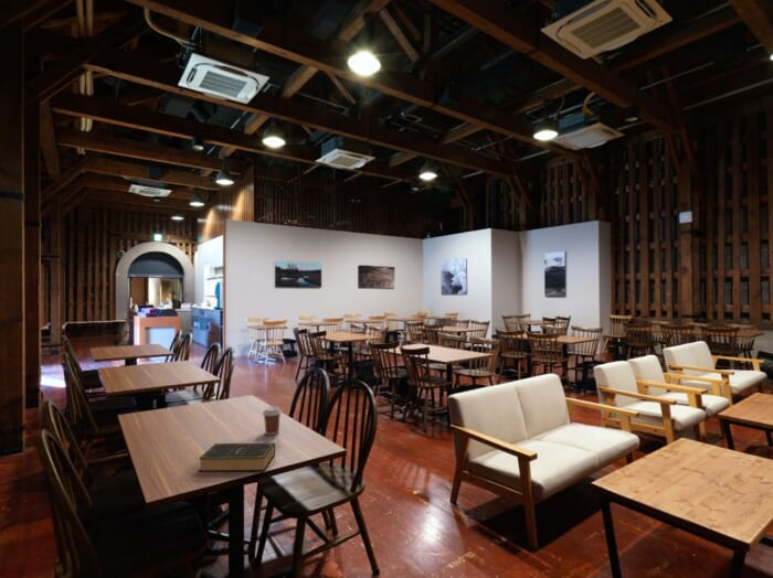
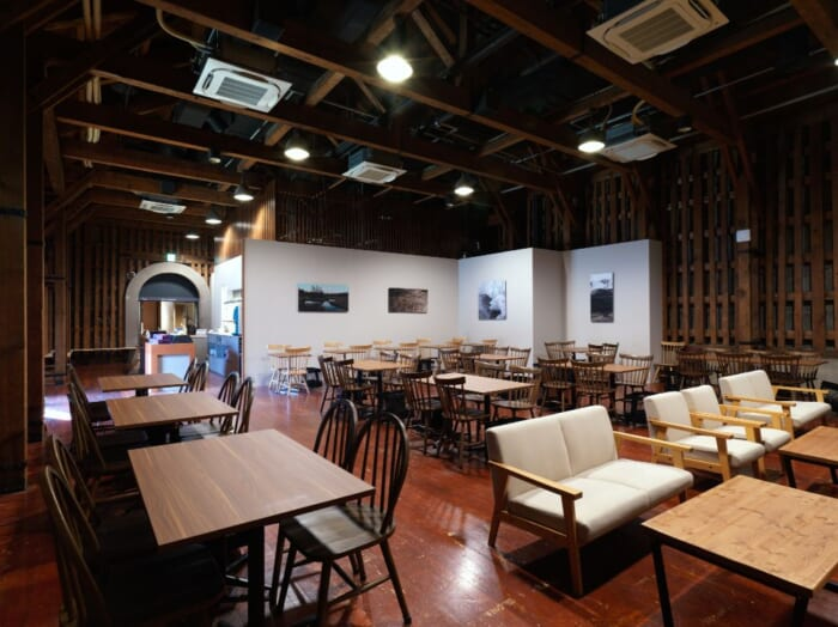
- coffee cup (272, 420)
- book (239, 456)
